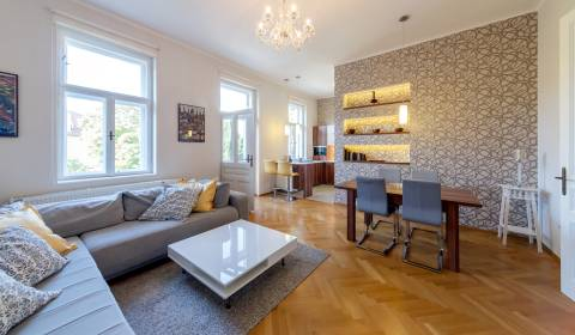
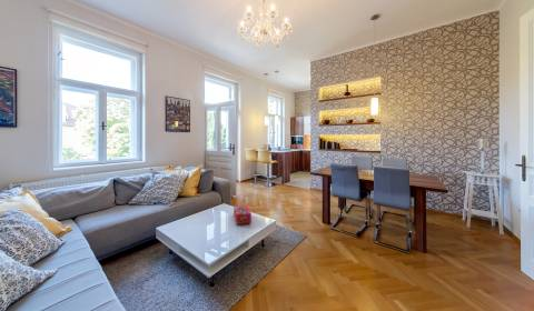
+ tissue box (241, 214)
